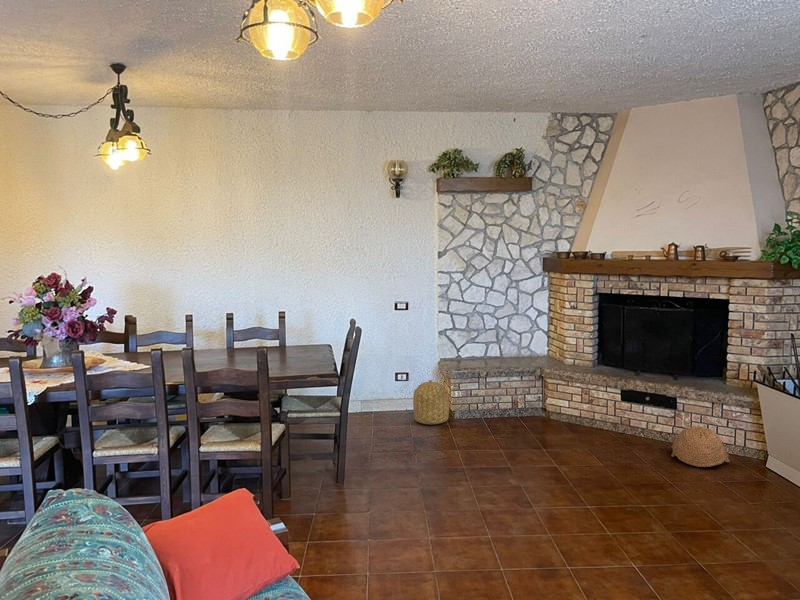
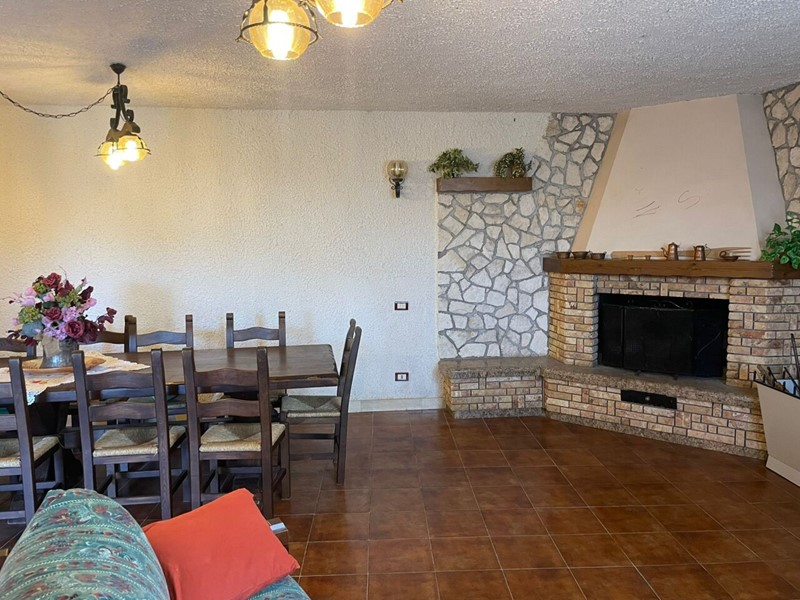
- basket (430, 400)
- woven basket (699, 443)
